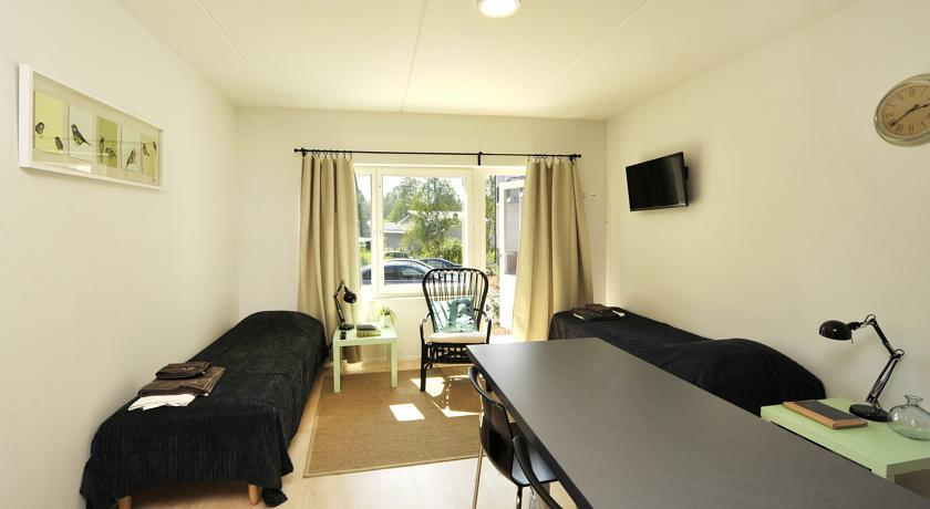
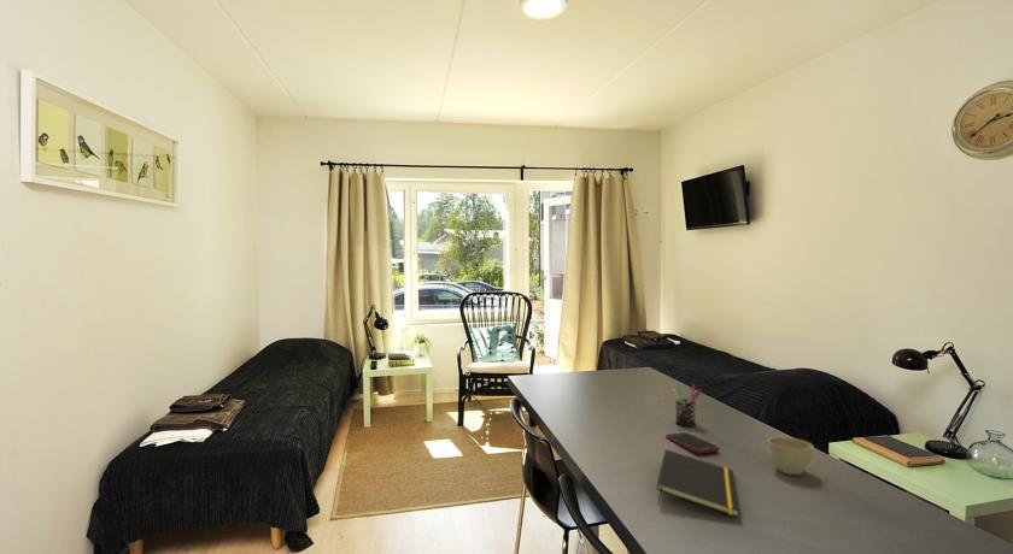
+ pen holder (685, 403)
+ notepad (697, 478)
+ cell phone (691, 442)
+ flower pot (790, 456)
